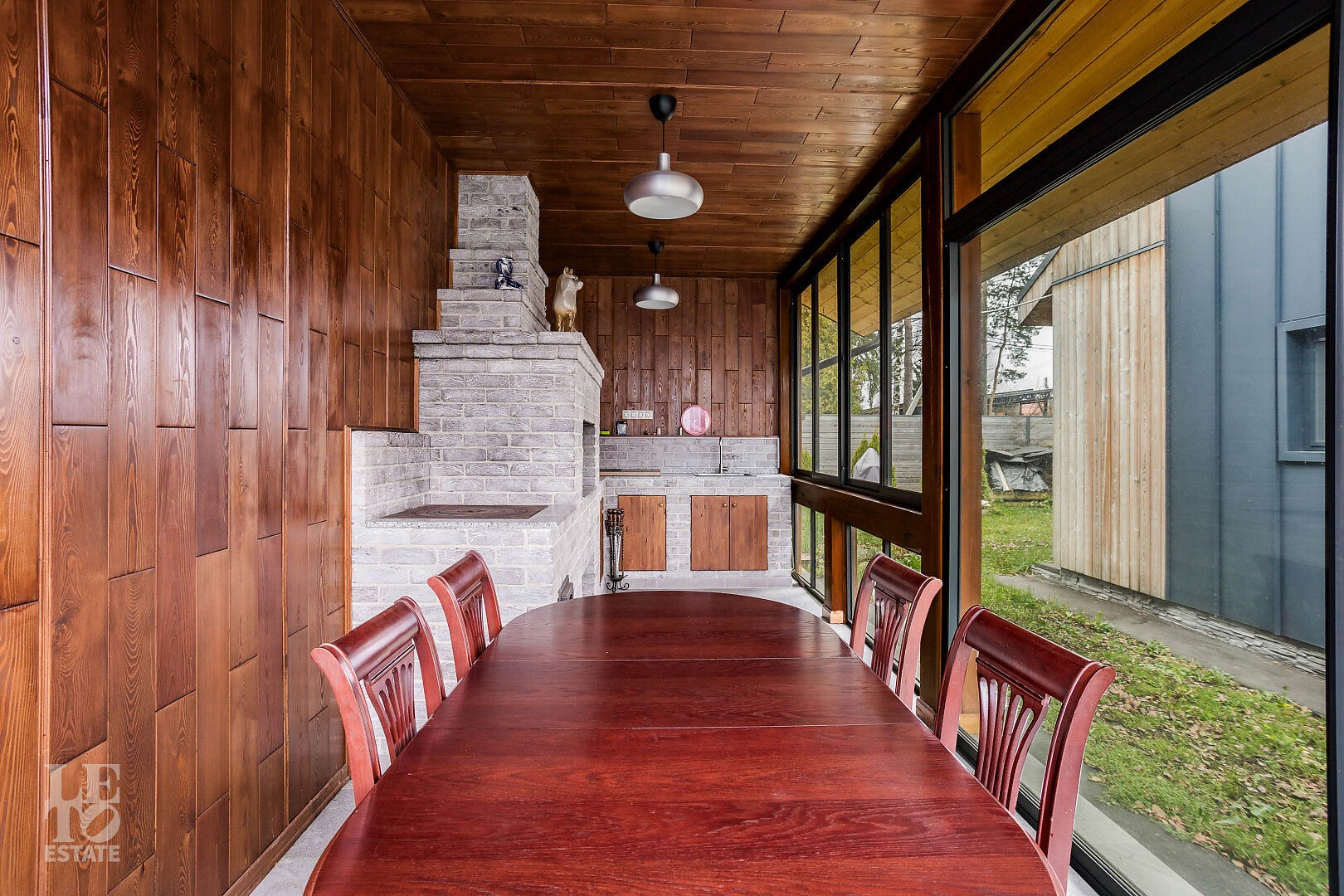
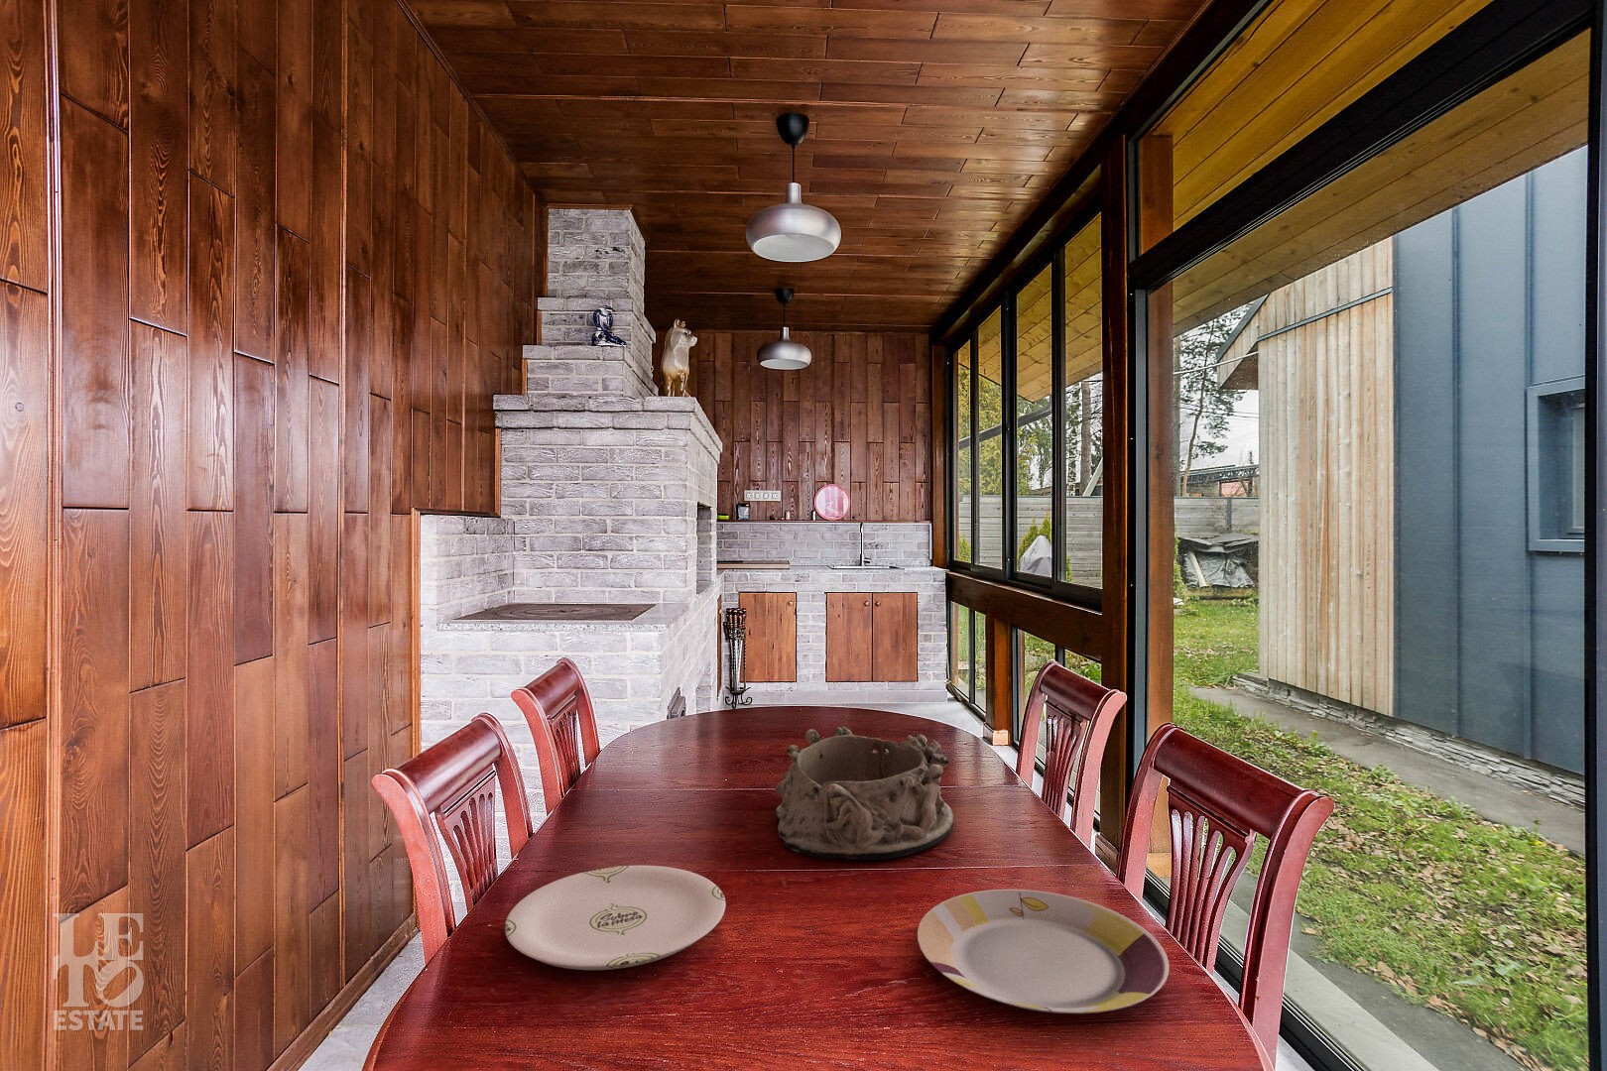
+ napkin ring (864, 783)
+ plate (618, 917)
+ plate (1038, 951)
